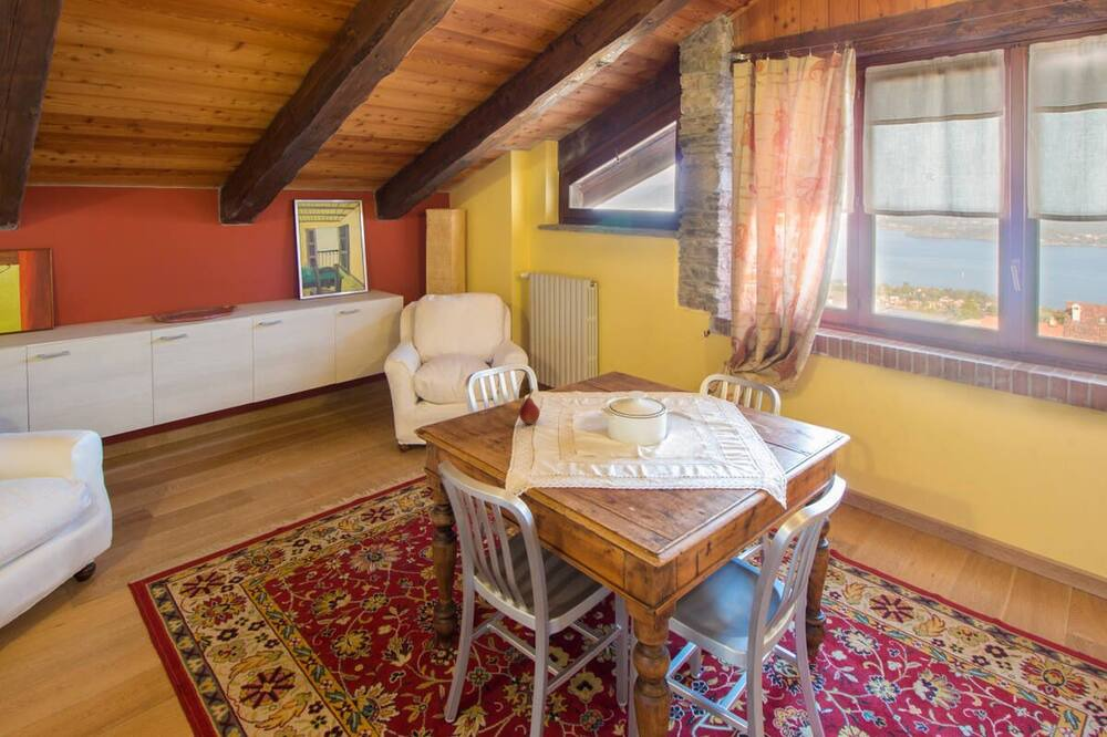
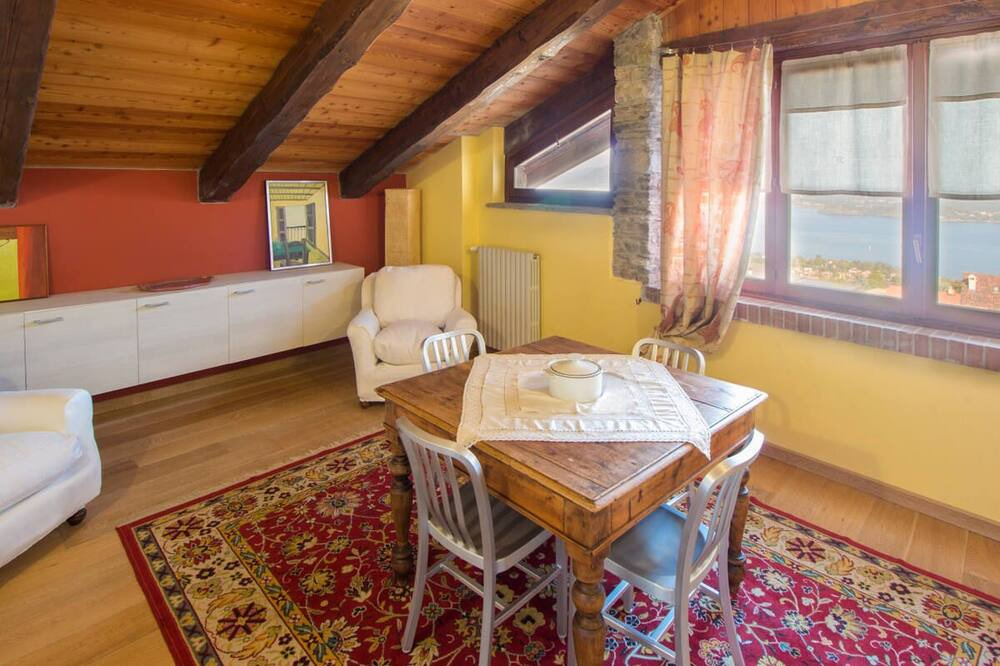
- fruit (529, 406)
